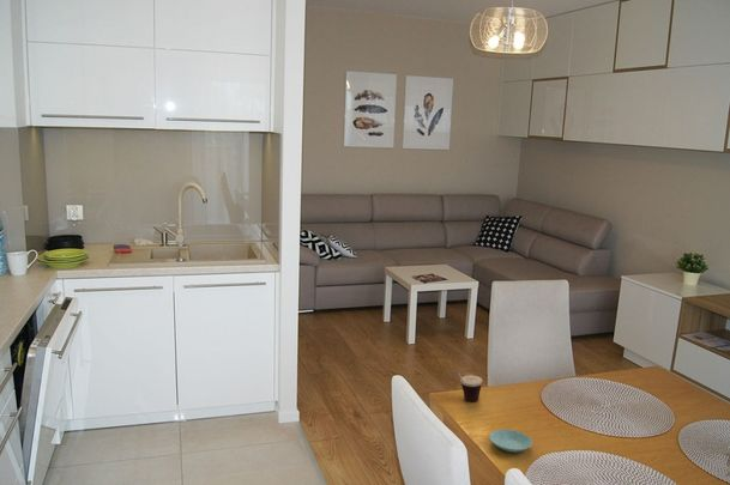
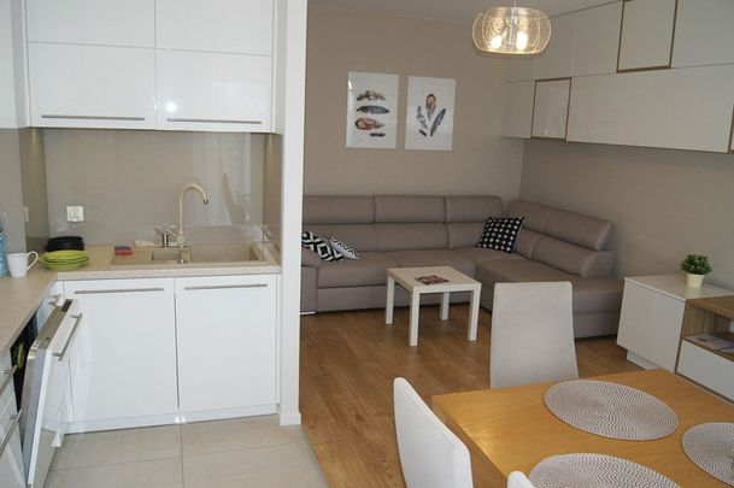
- cup (463, 384)
- saucer (509, 442)
